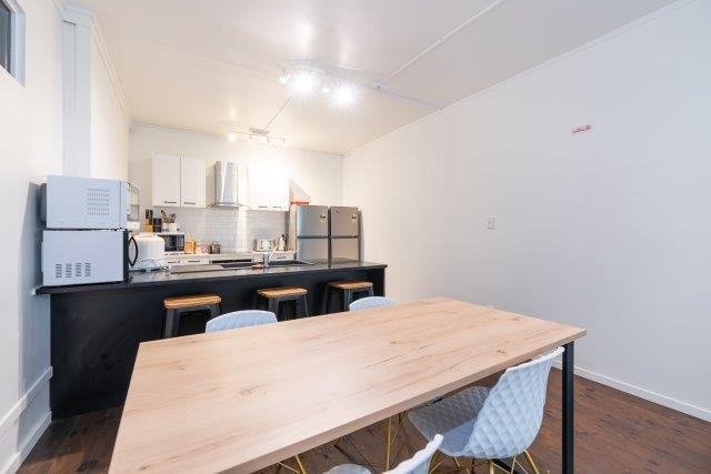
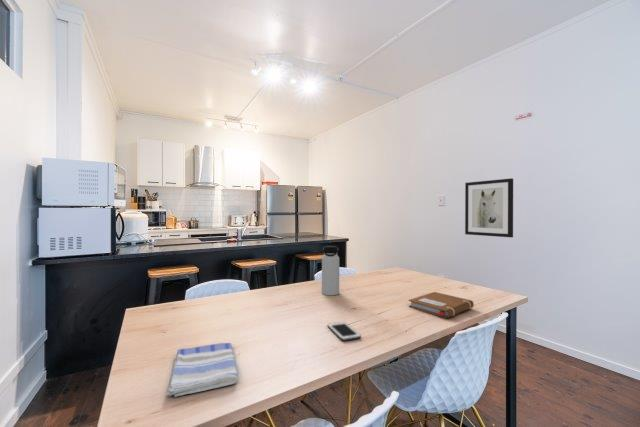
+ water bottle (330, 269)
+ dish towel (204, 364)
+ cell phone (343, 330)
+ notebook (440, 304)
+ wall art (487, 208)
